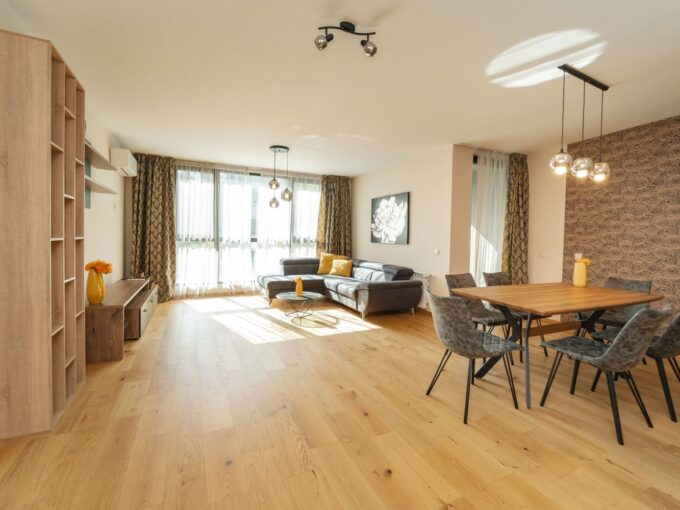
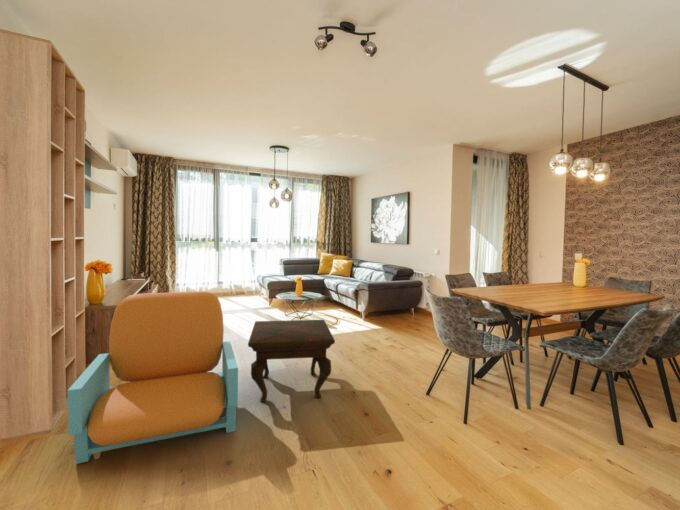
+ side table (290, 358)
+ armchair (166, 362)
